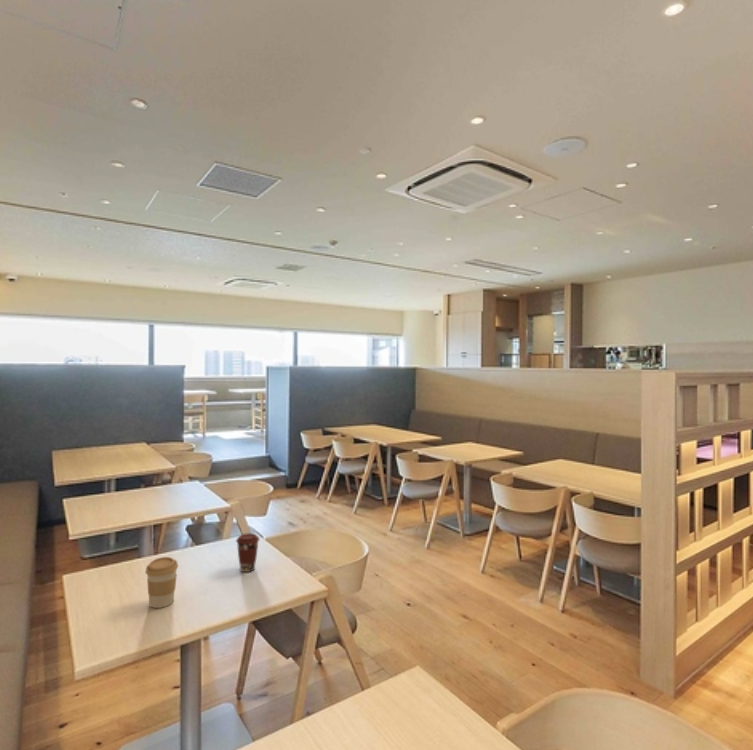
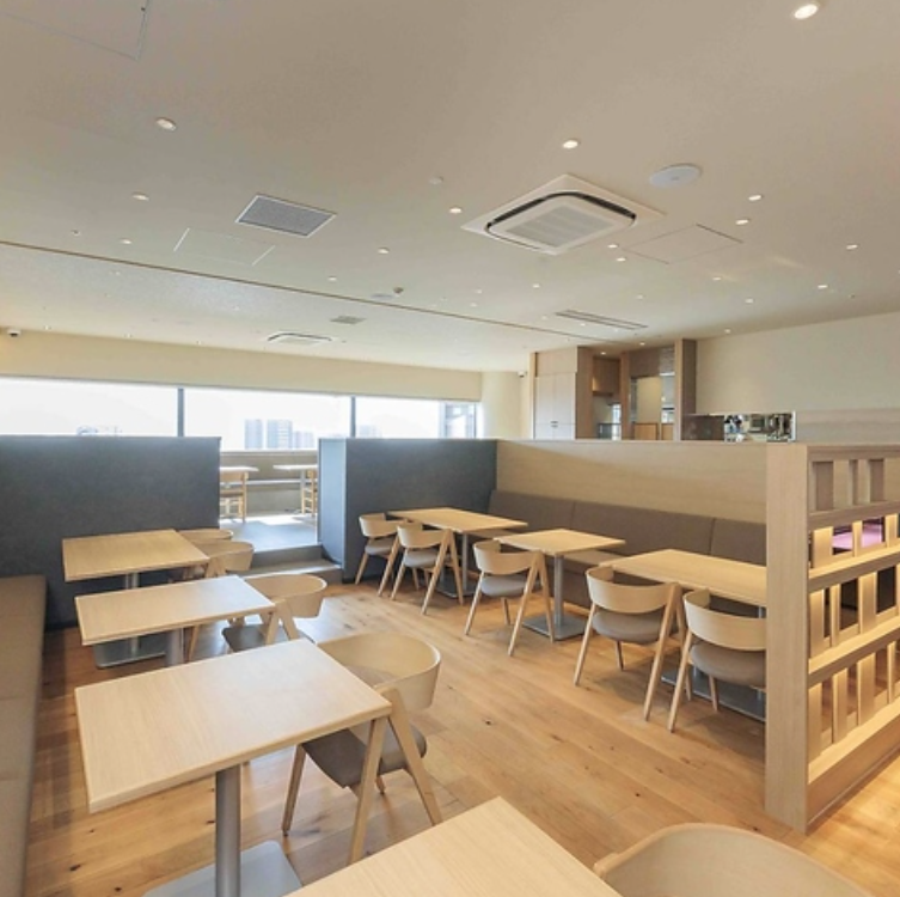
- coffee cup (247, 552)
- coffee cup (161, 581)
